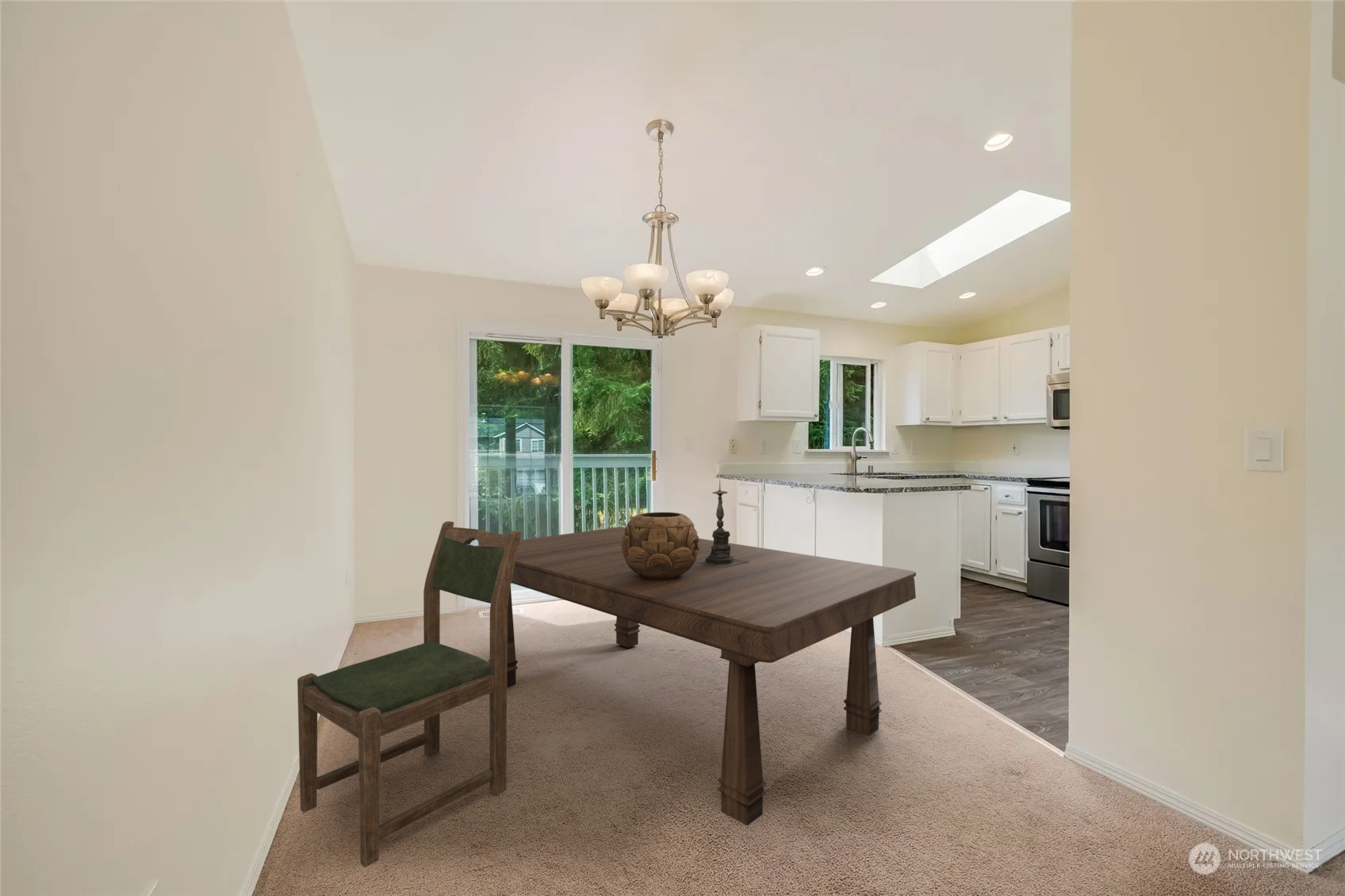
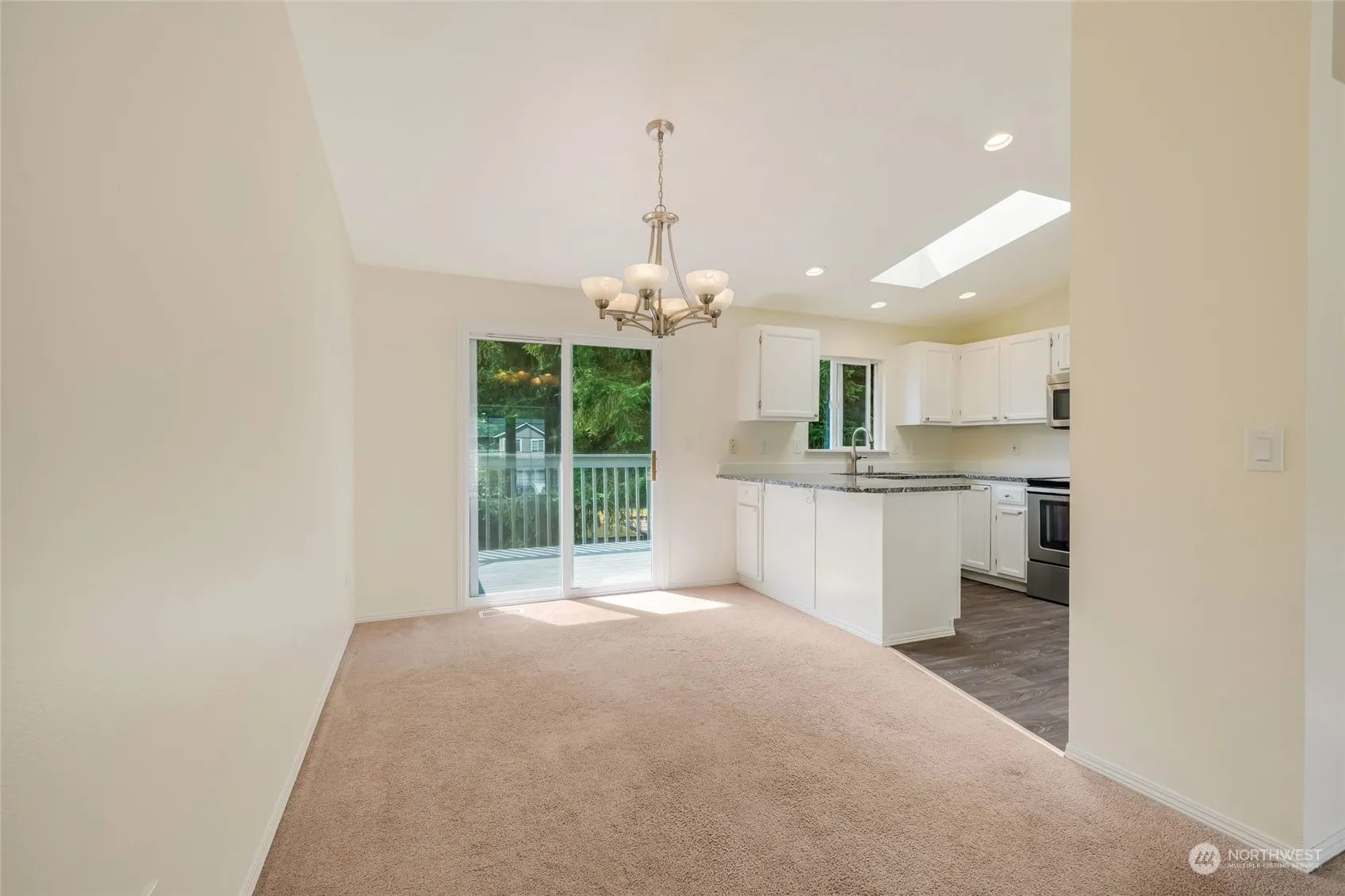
- decorative bowl (660, 544)
- dining chair (414, 664)
- dining table (667, 630)
- candle holder (721, 520)
